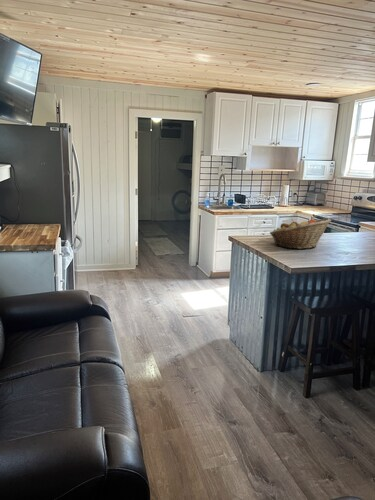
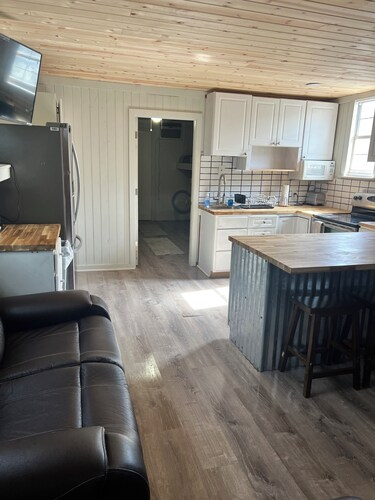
- fruit basket (300, 231)
